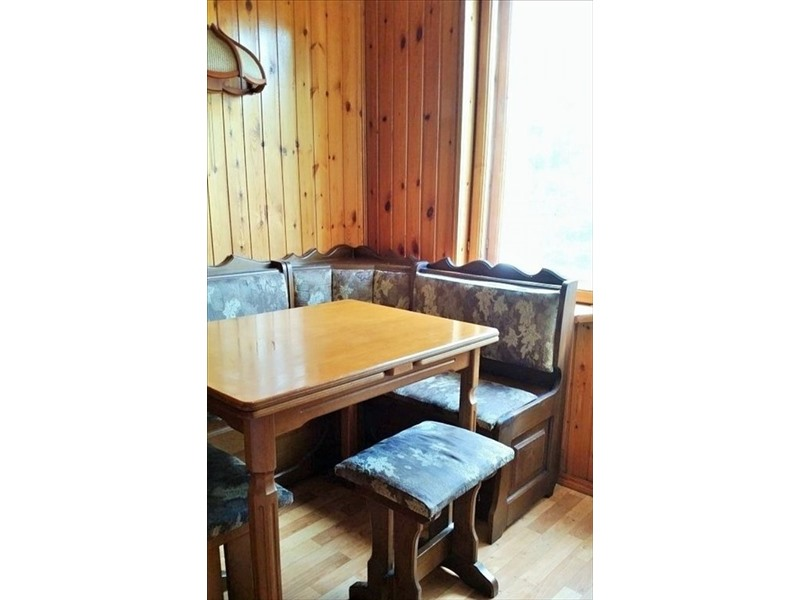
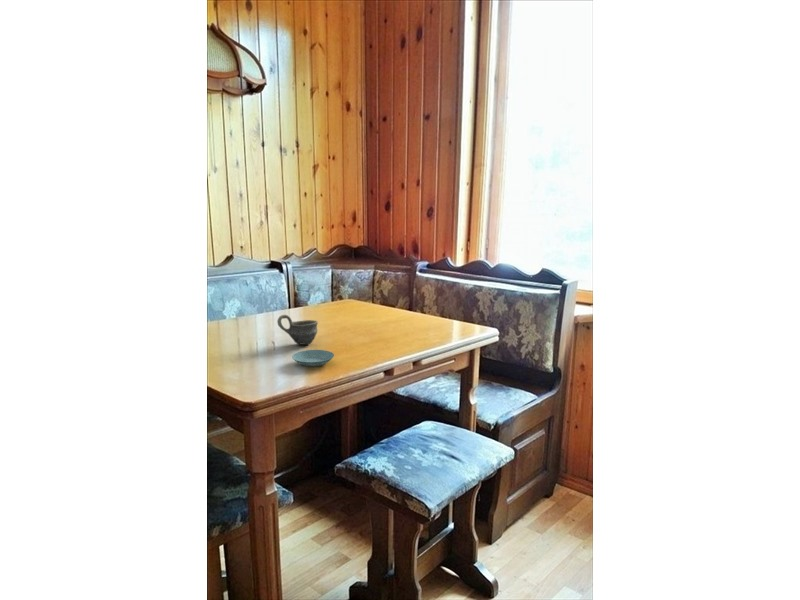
+ cup (299, 328)
+ saucer (313, 359)
